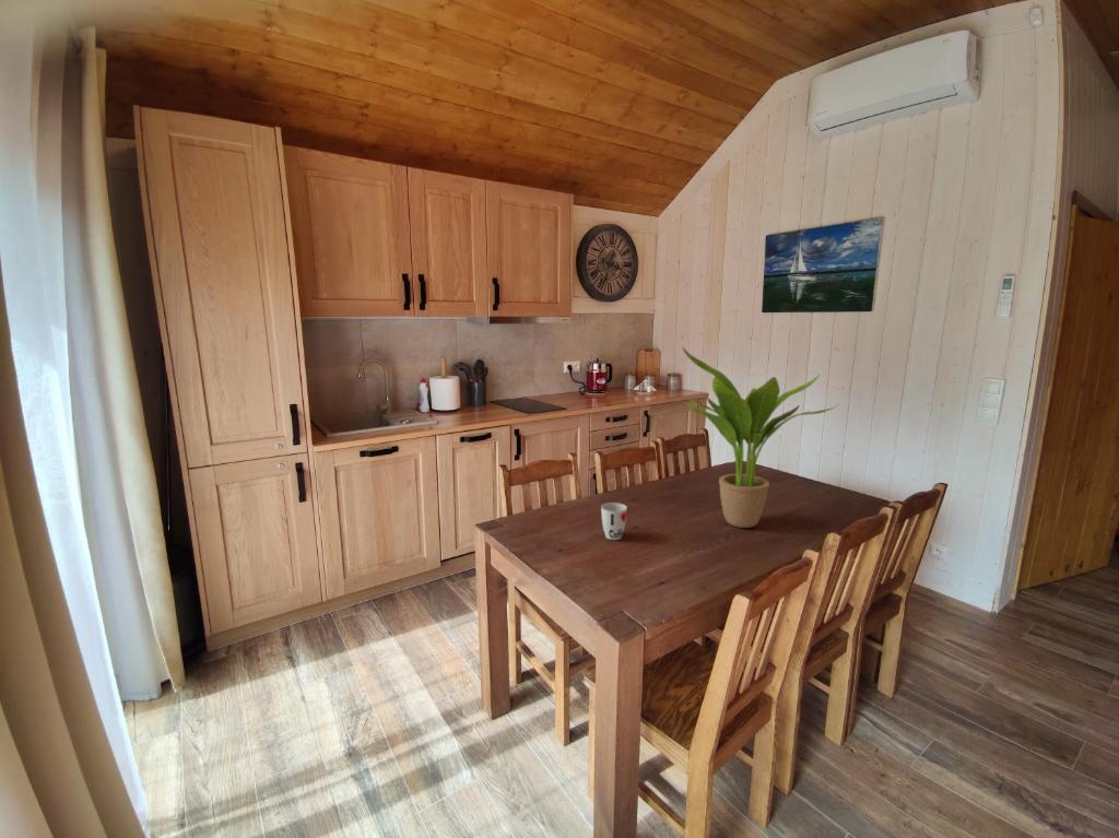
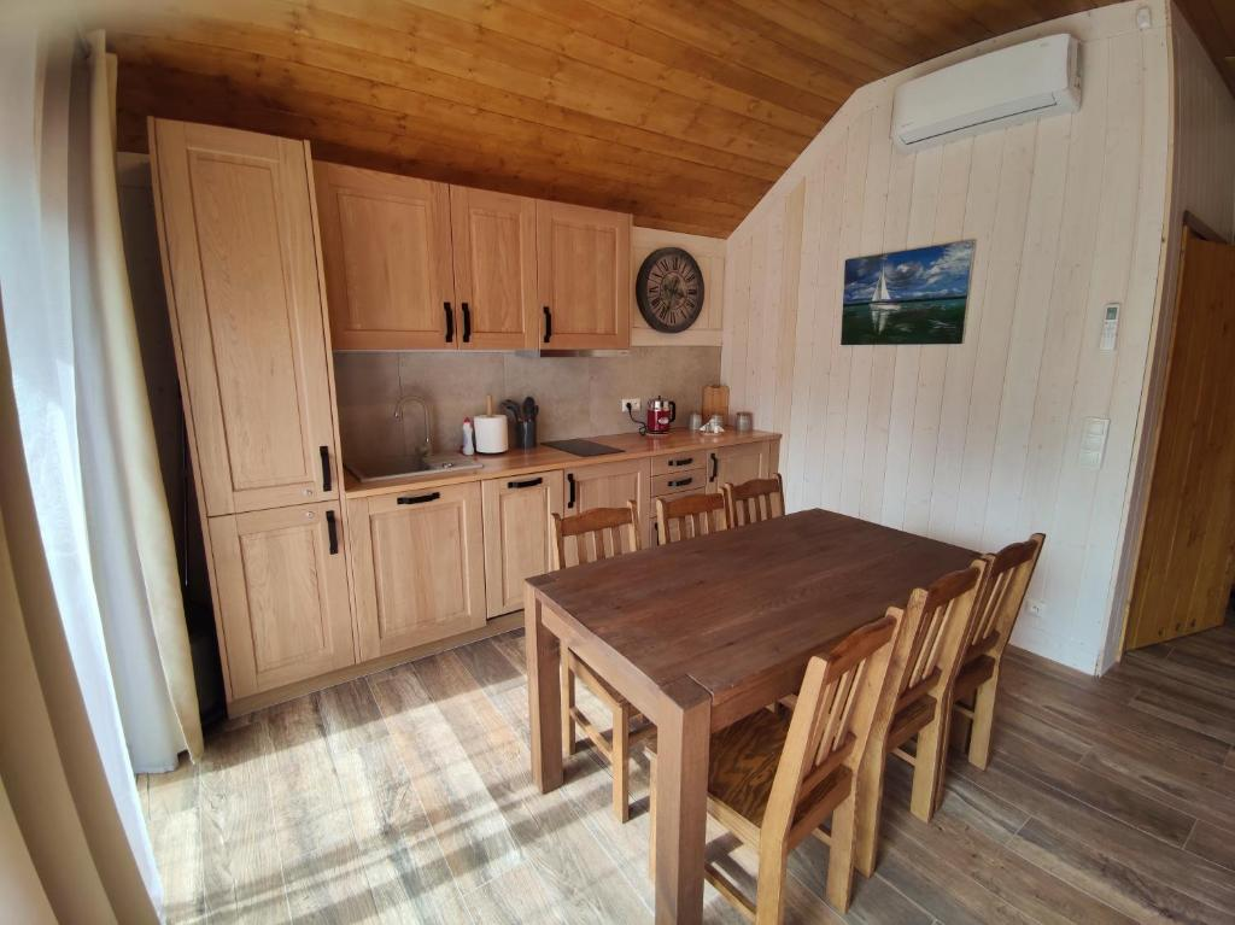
- potted plant (740, 440)
- cup (613, 521)
